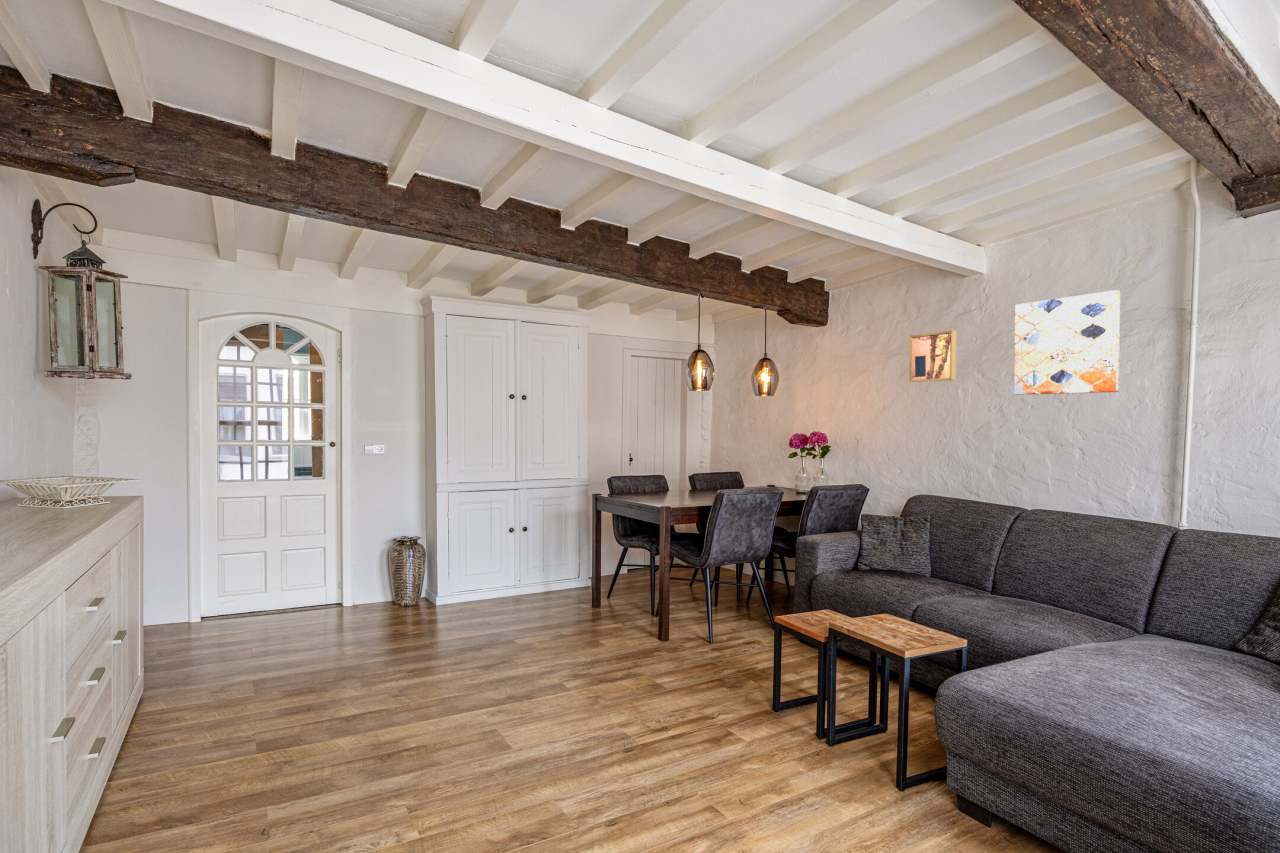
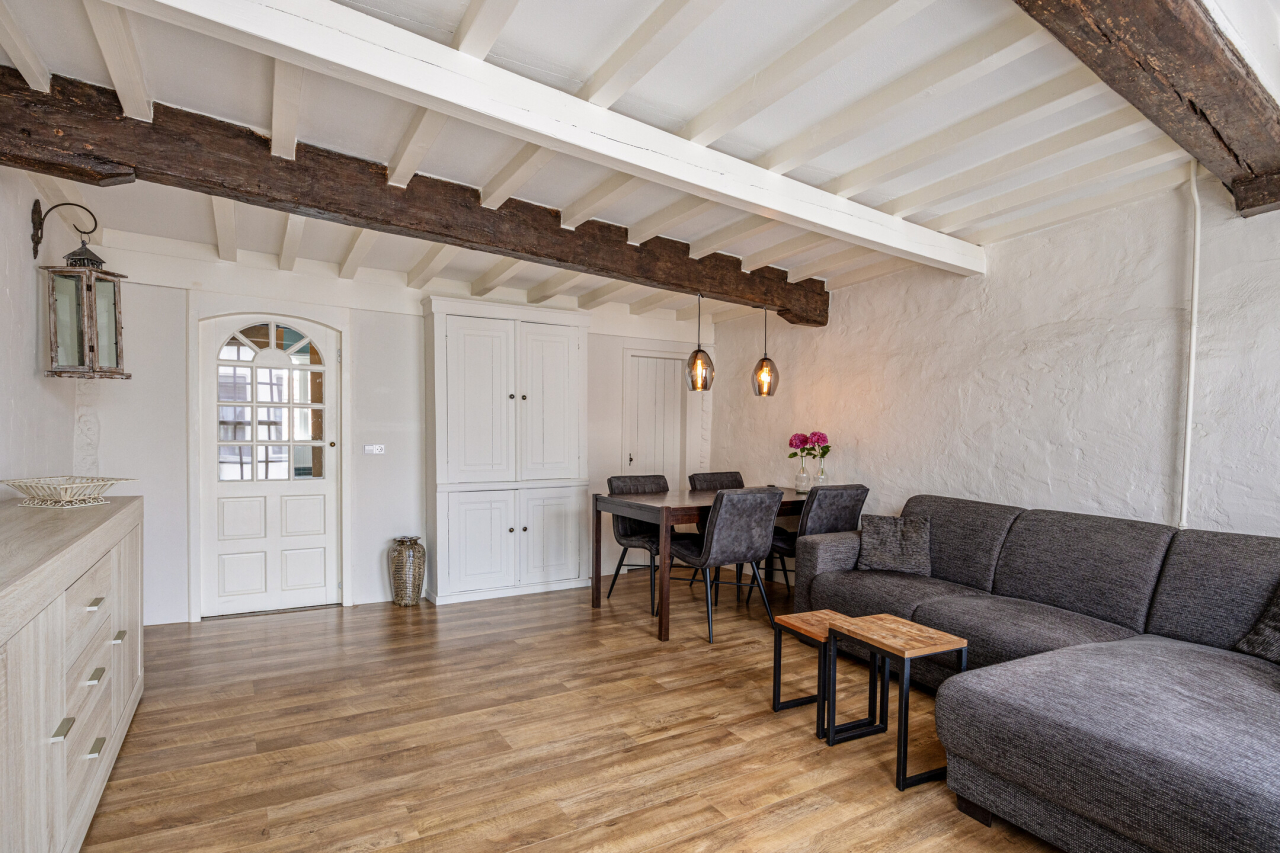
- wall art (932, 357)
- wall art (1063, 345)
